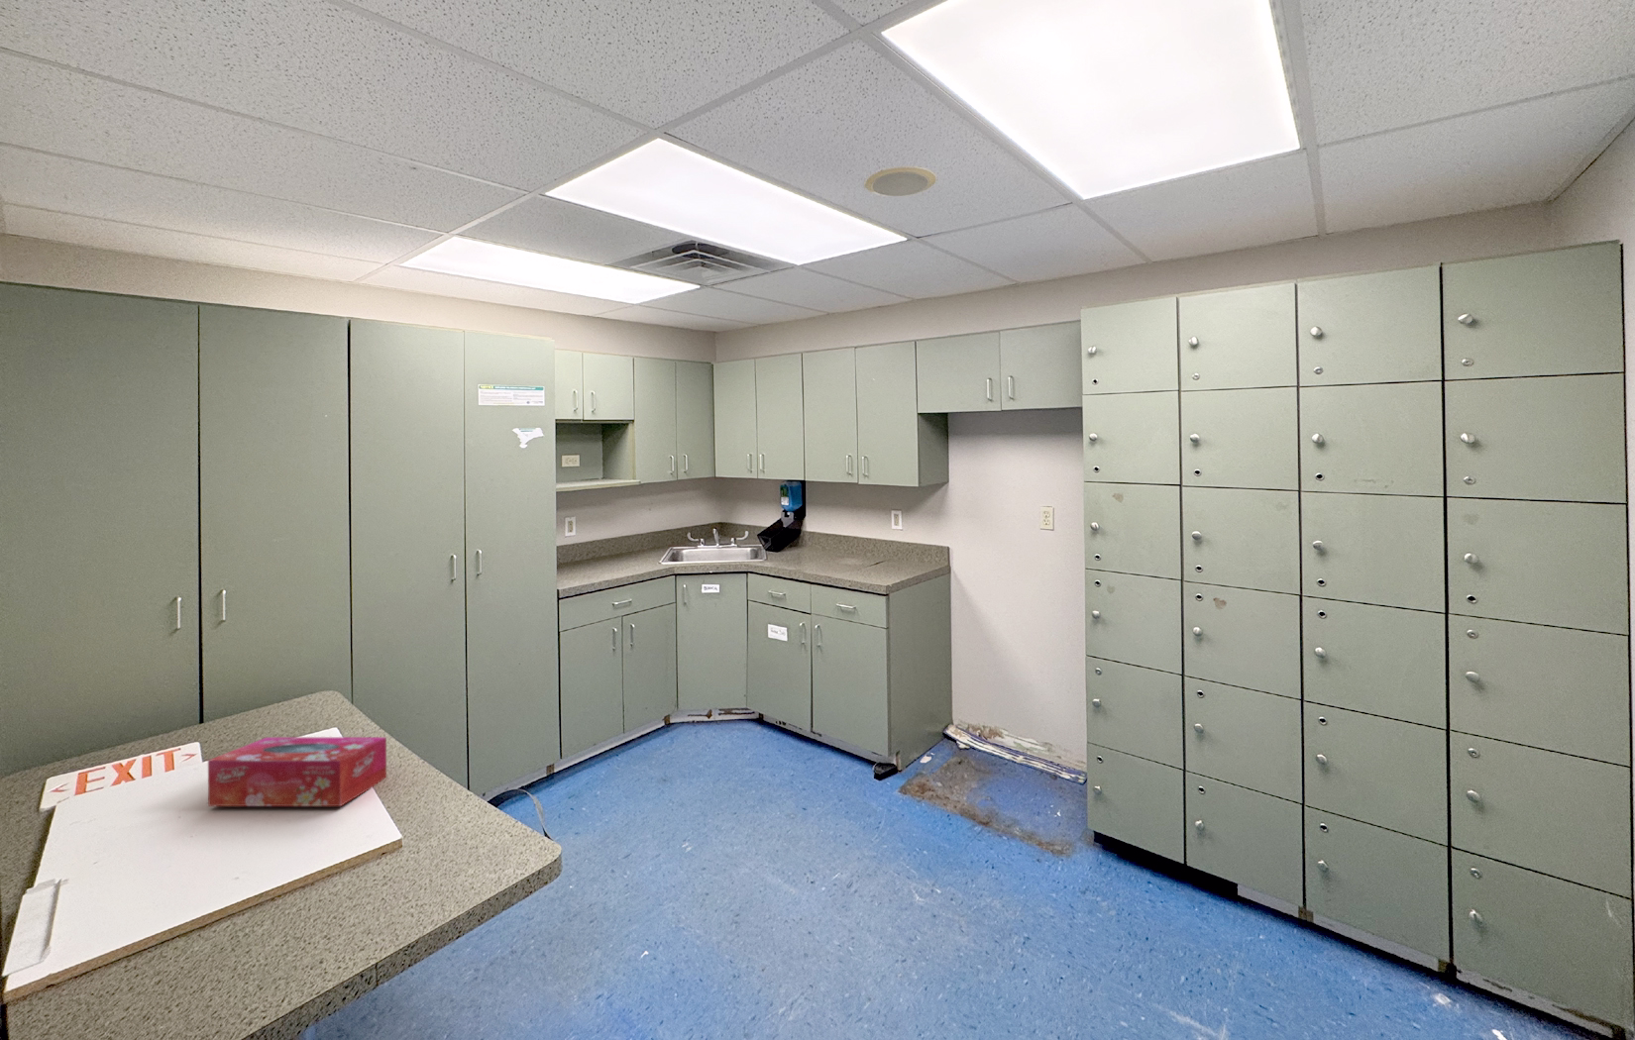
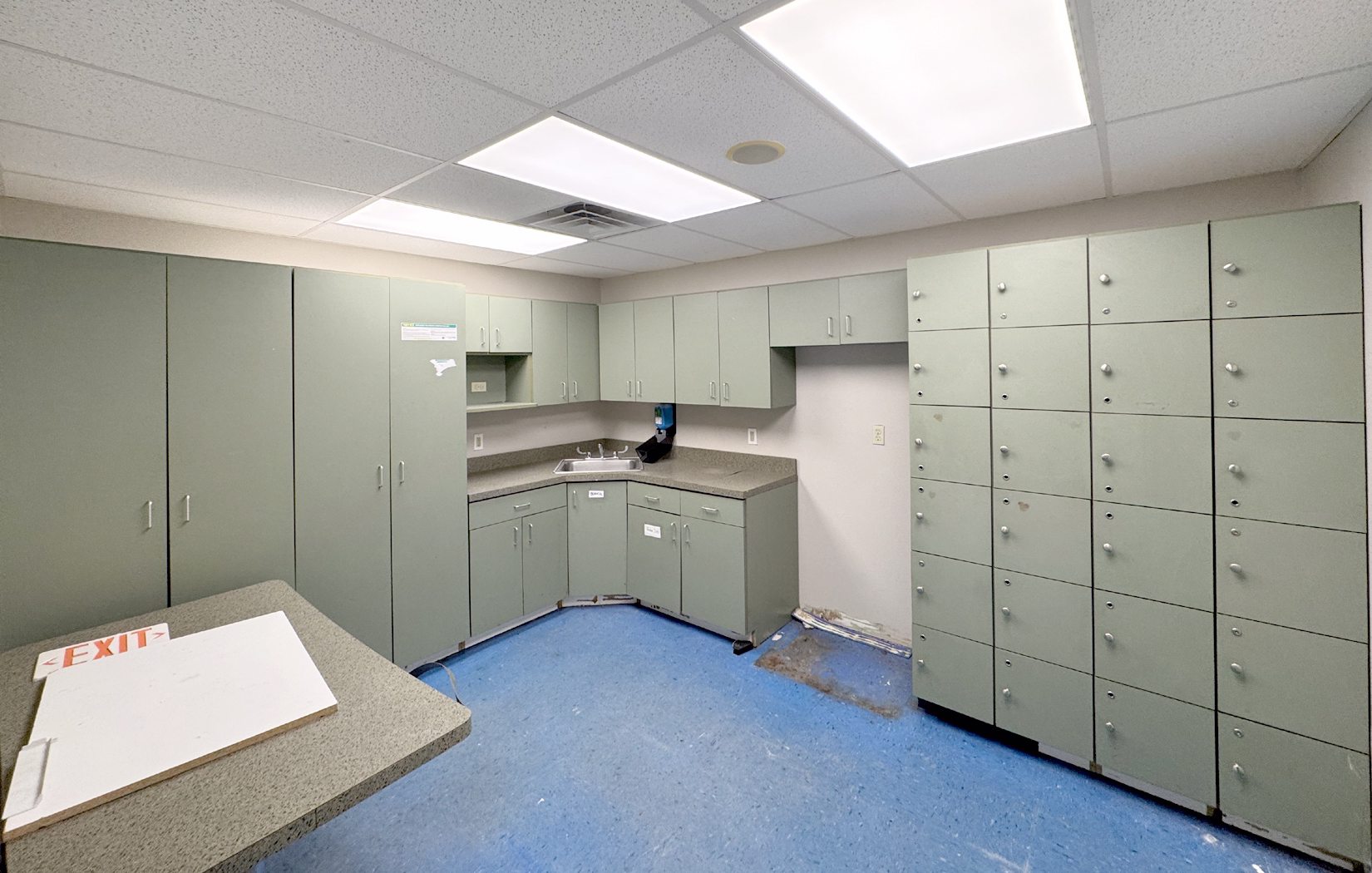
- tissue box (301, 770)
